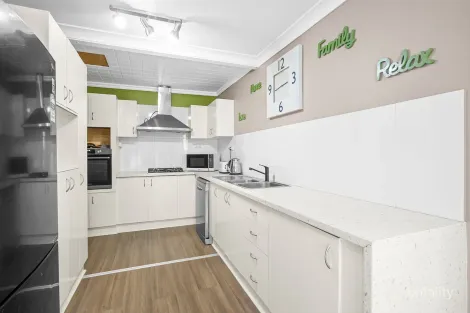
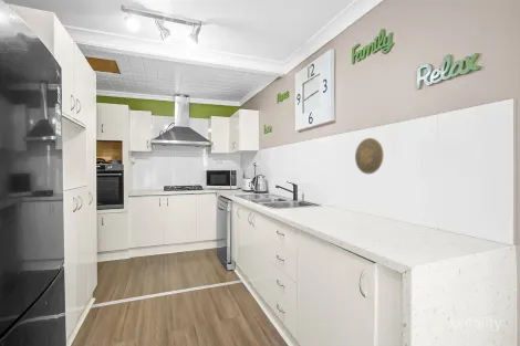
+ decorative plate (366, 156)
